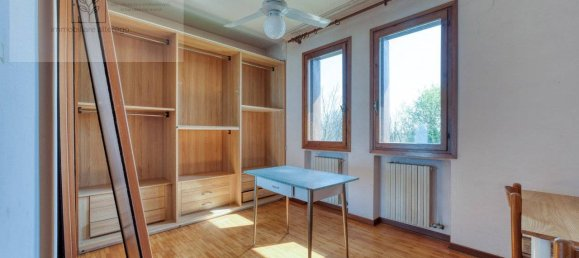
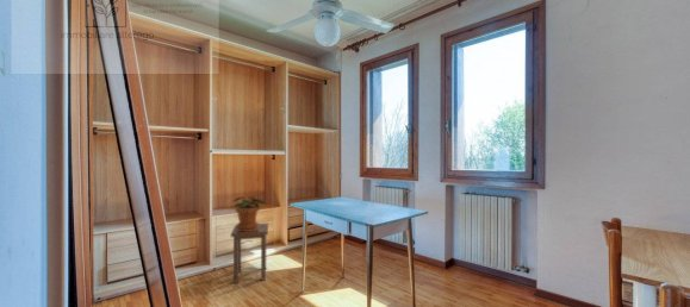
+ potted plant (250, 212)
+ stool (261, 251)
